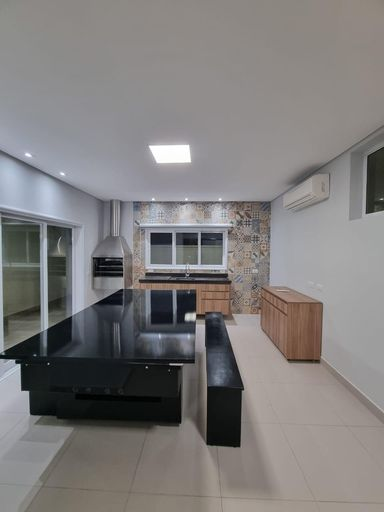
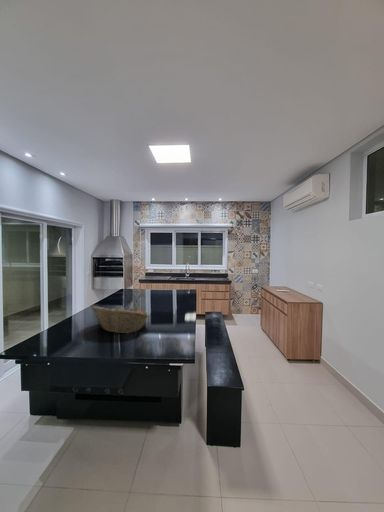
+ fruit basket (120, 315)
